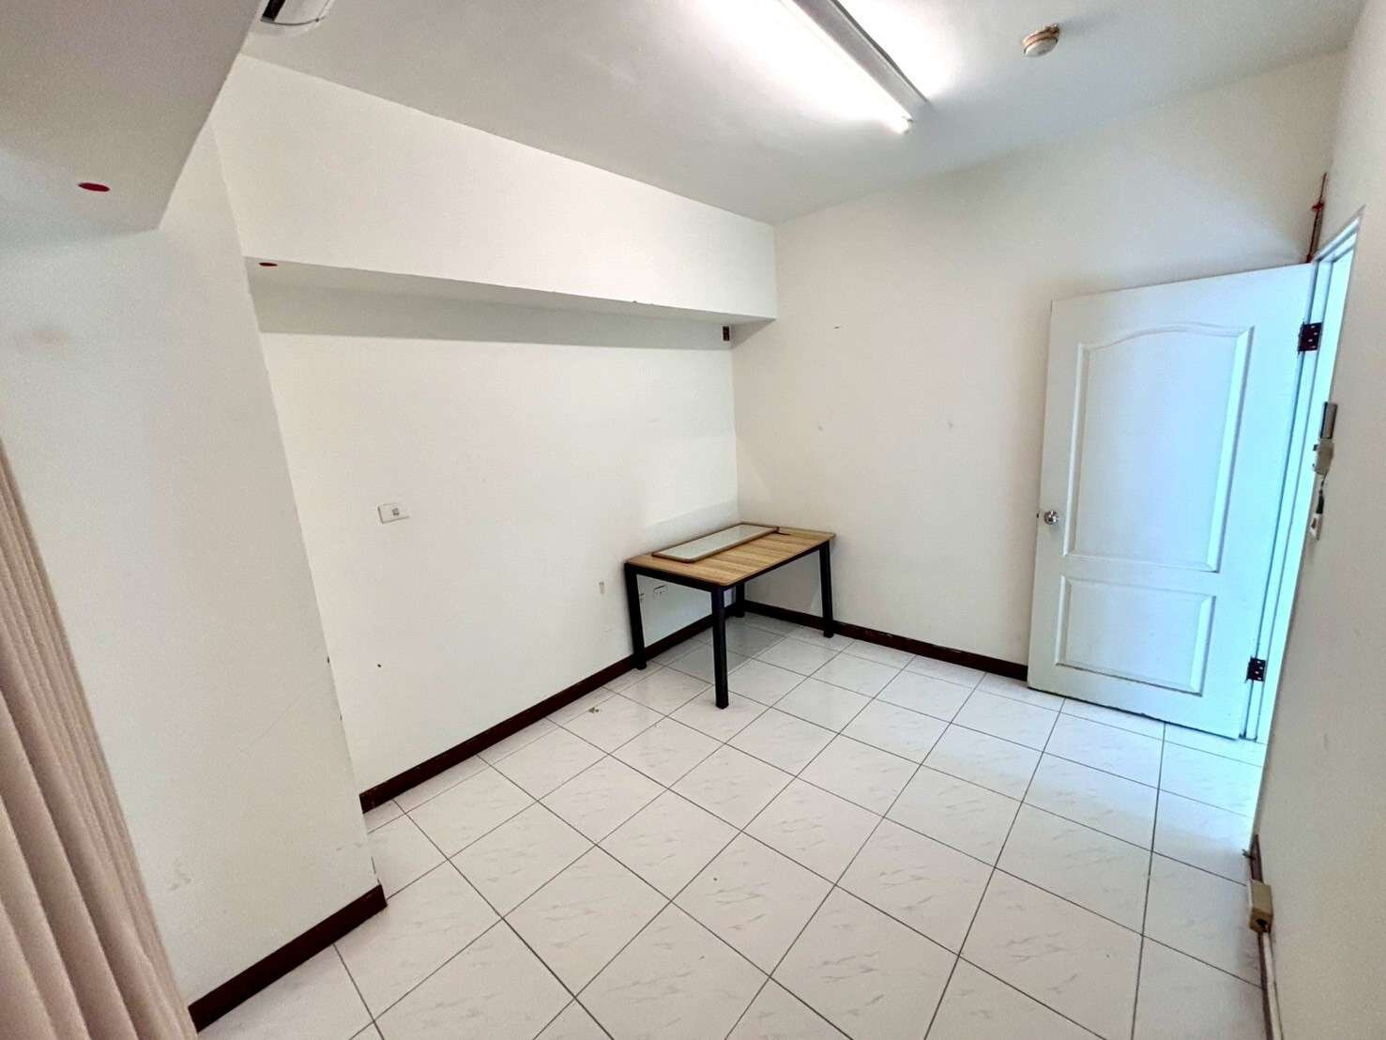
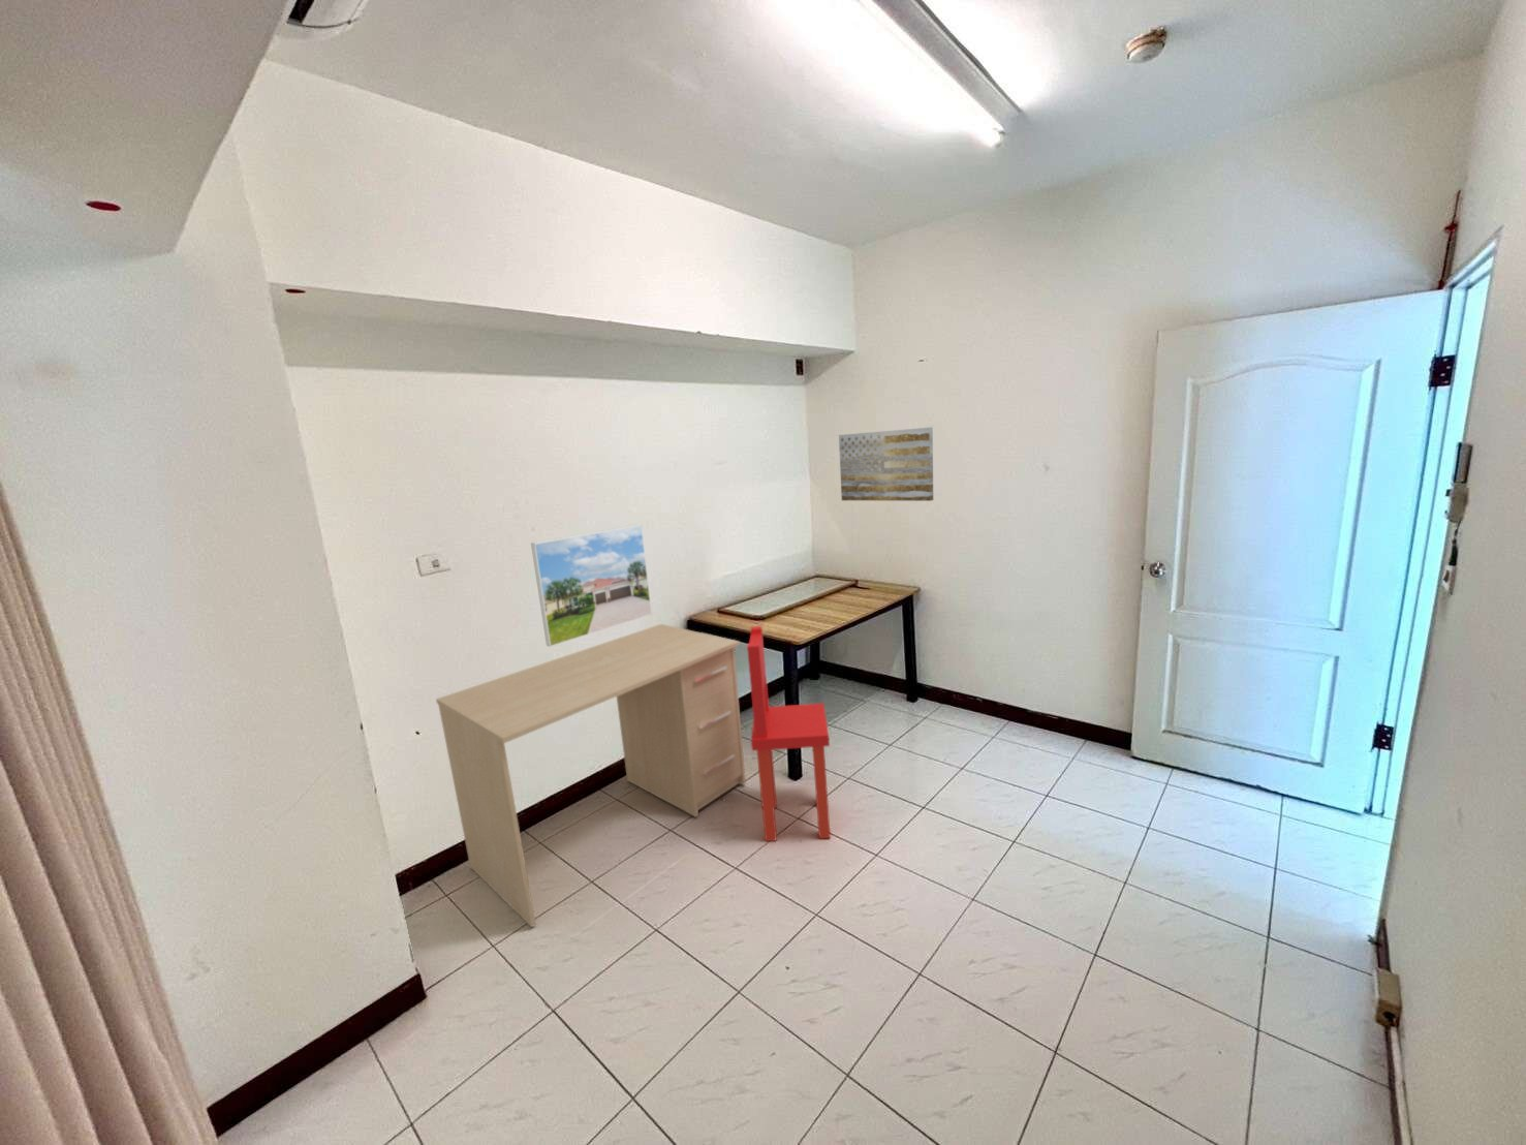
+ chair (789, 730)
+ wall art (884, 467)
+ desk (623, 747)
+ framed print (596, 582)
